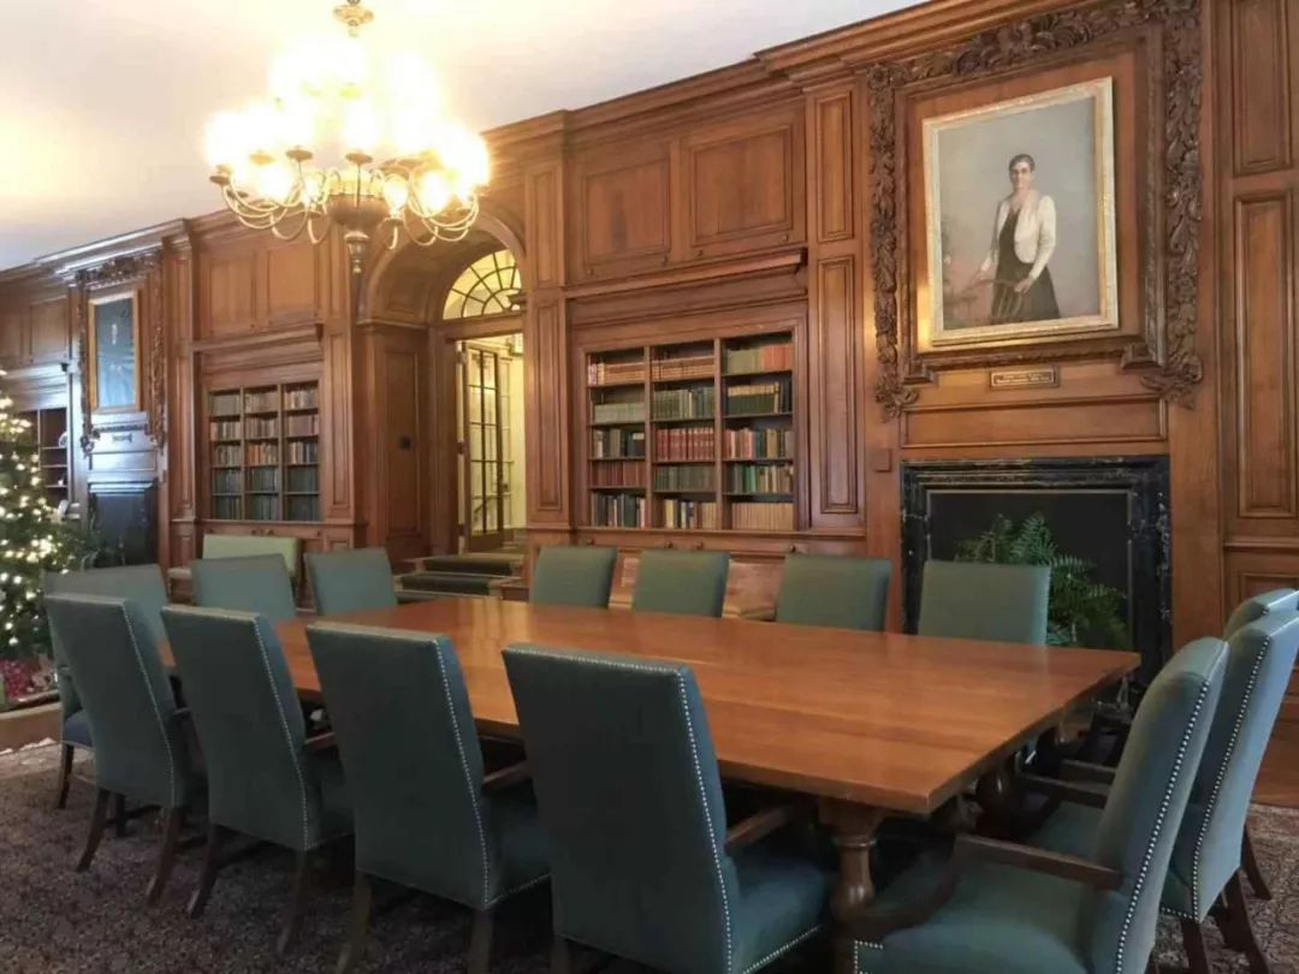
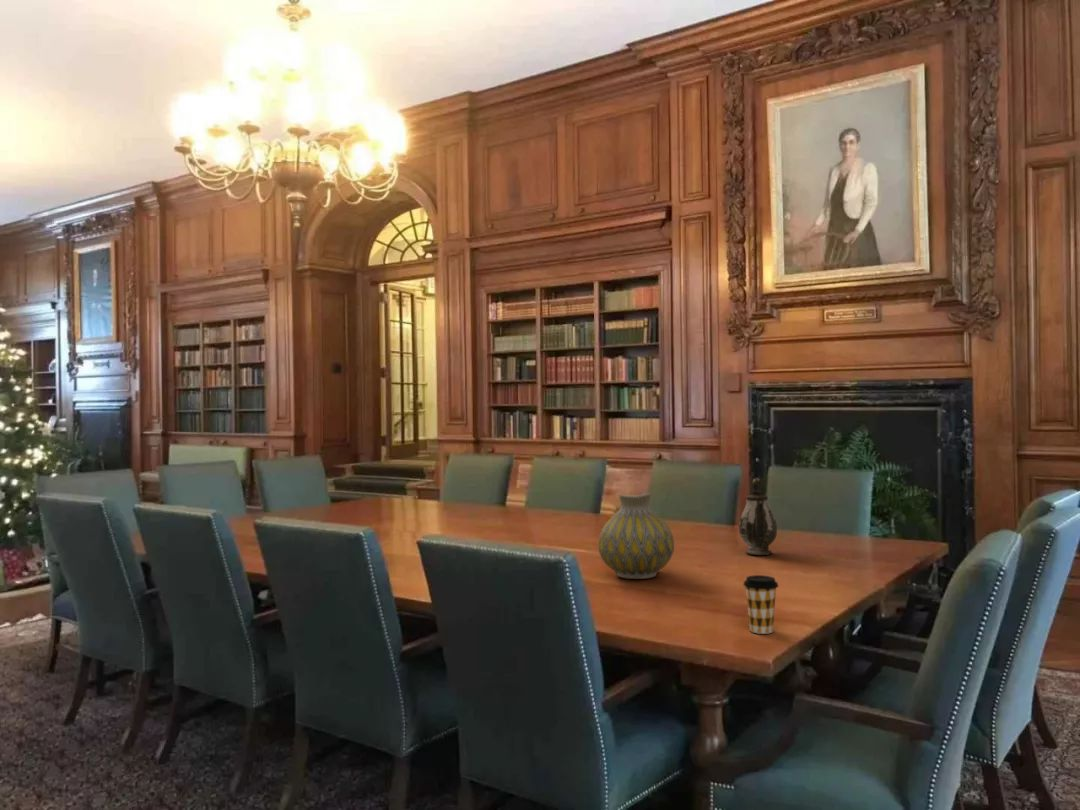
+ pitcher (635, 532)
+ teapot (757, 515)
+ coffee cup (761, 604)
